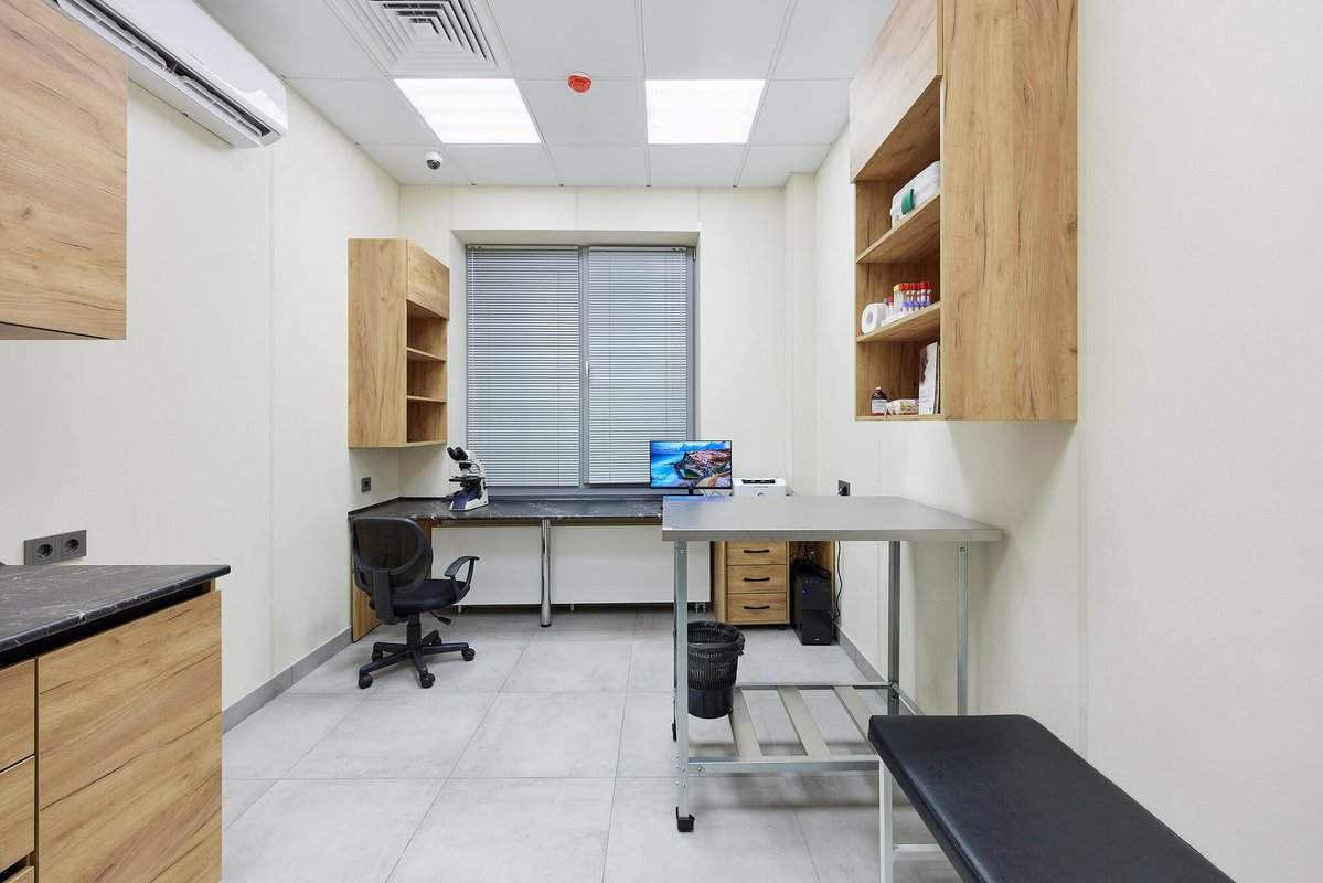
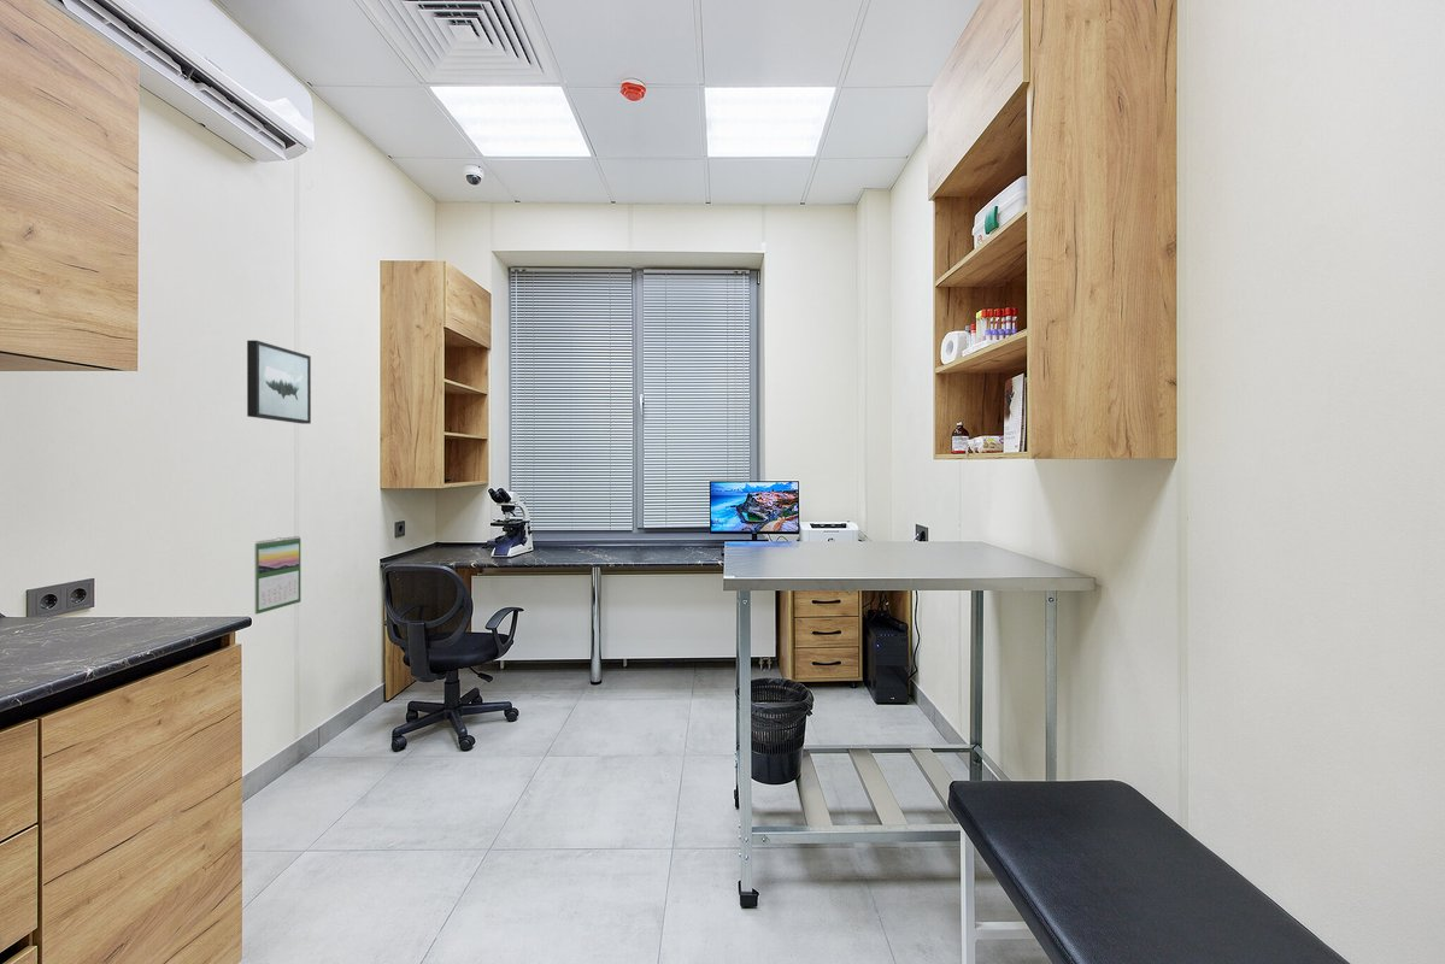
+ calendar (278, 572)
+ wall art (281, 384)
